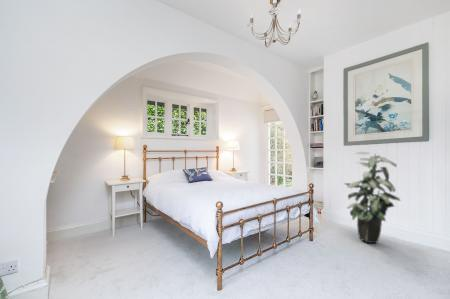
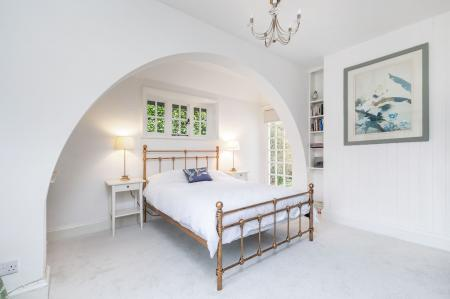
- indoor plant (368, 195)
